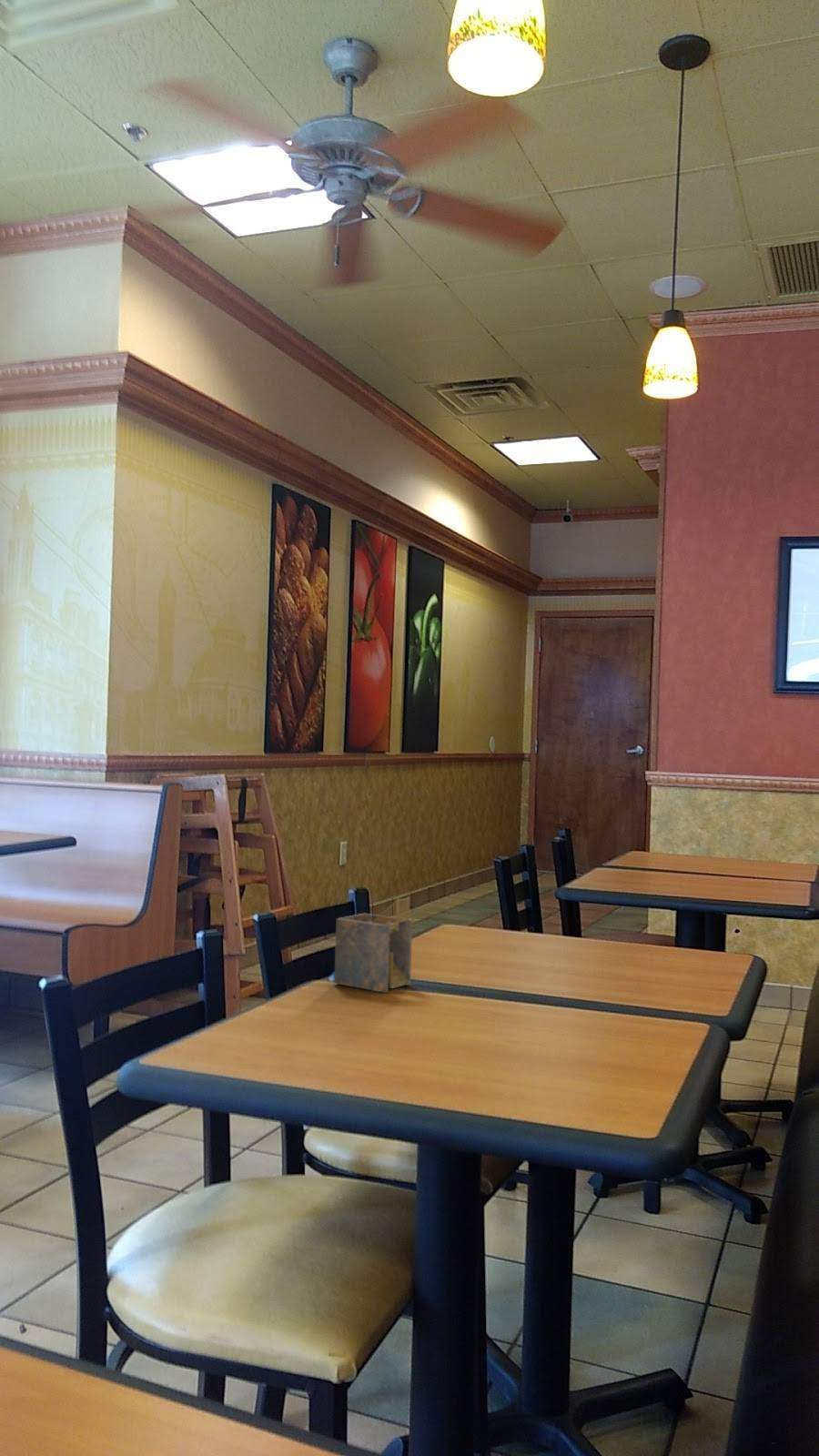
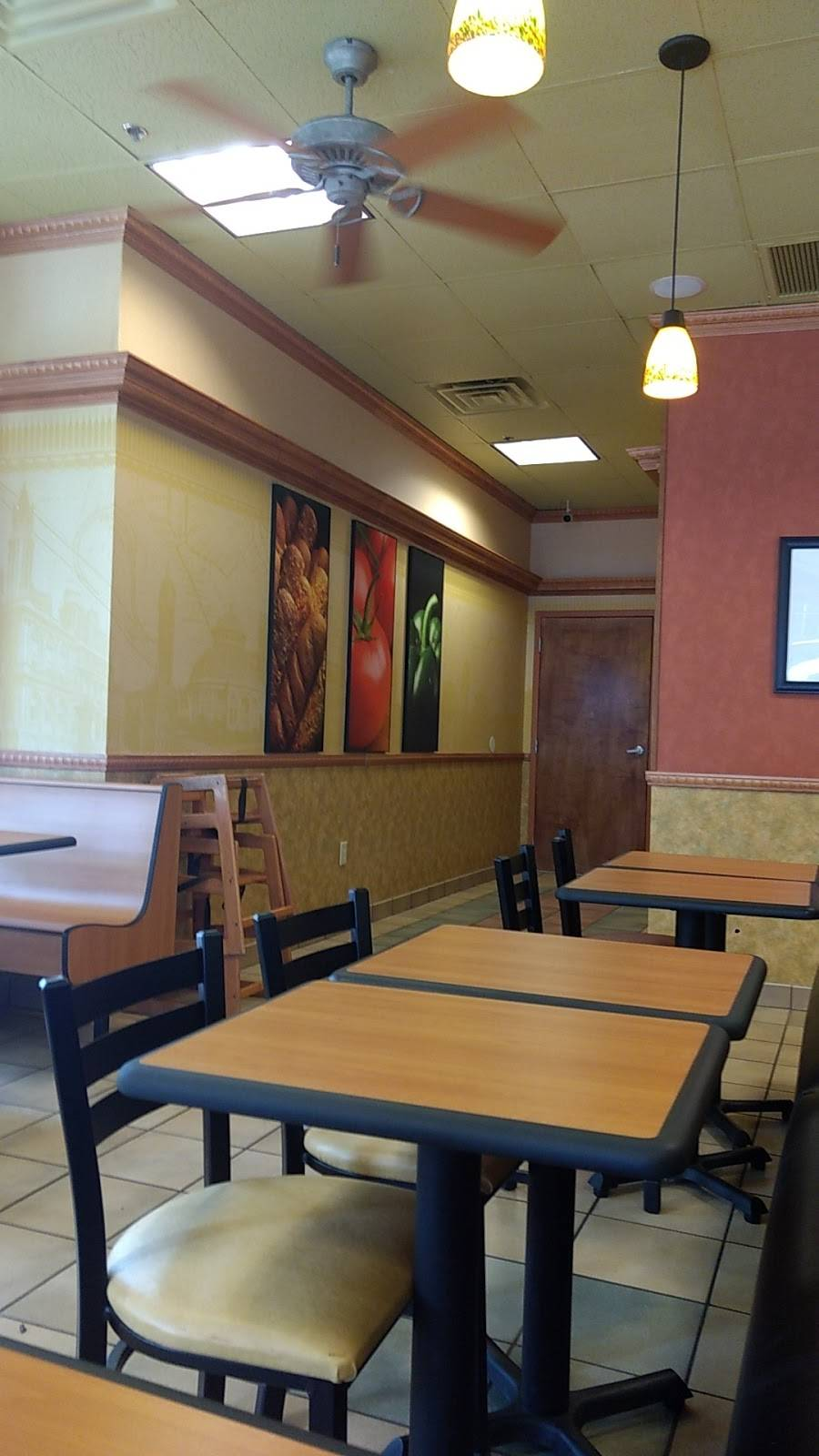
- napkin holder (375, 940)
